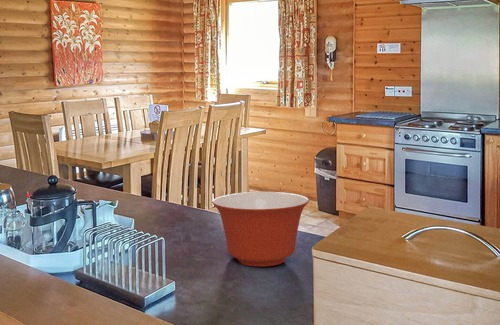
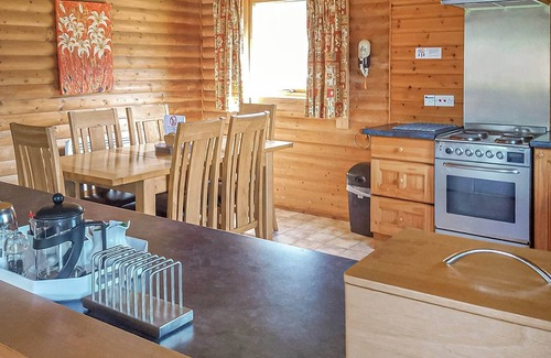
- mixing bowl (261, 229)
